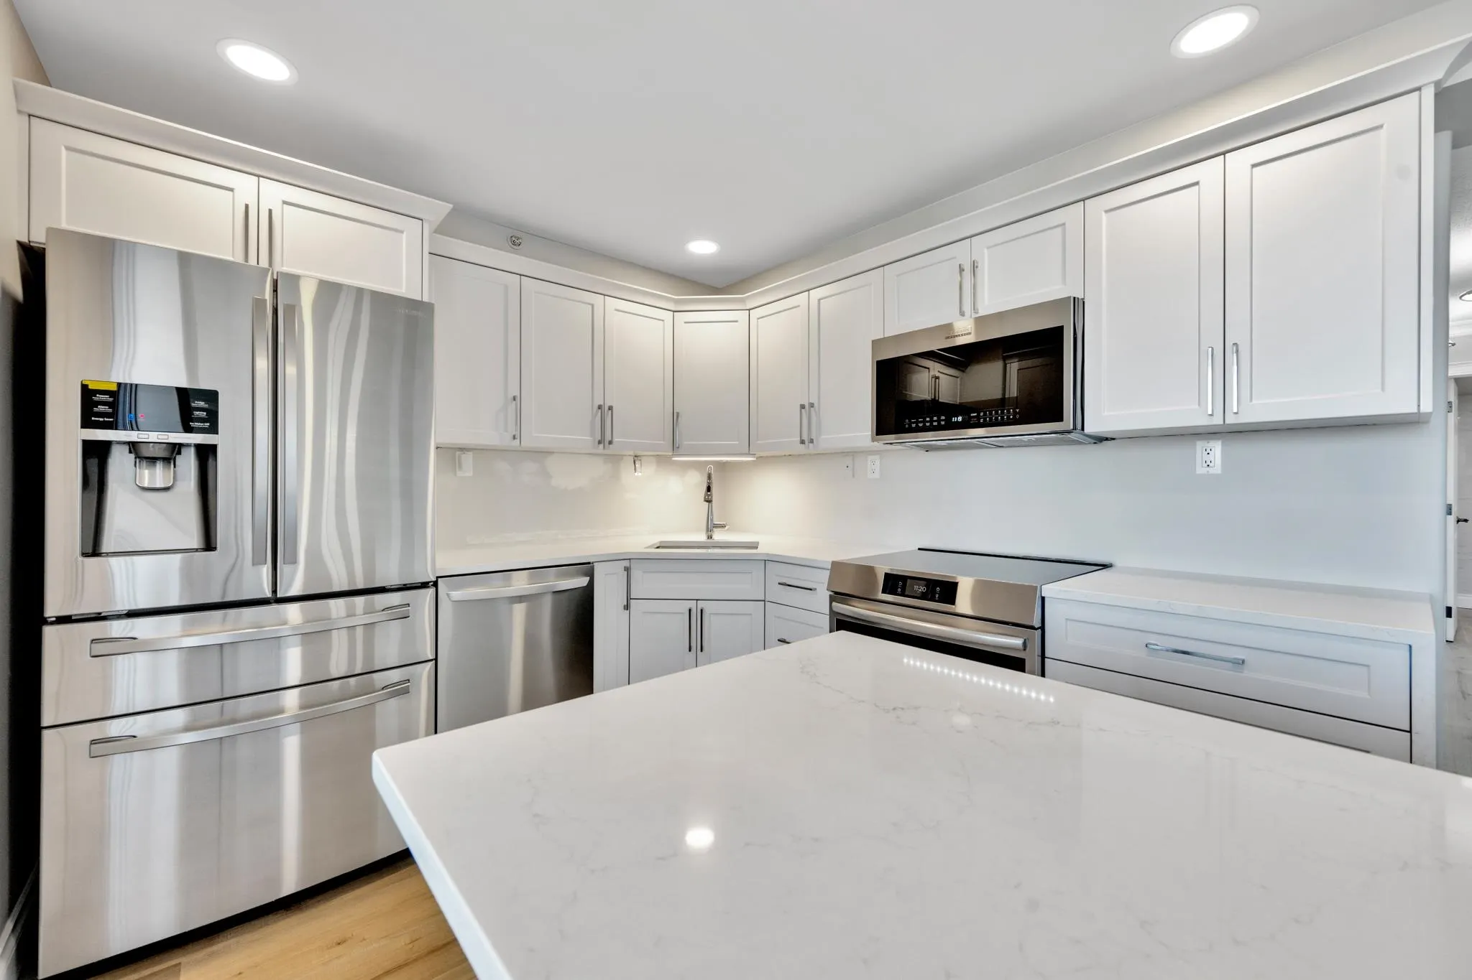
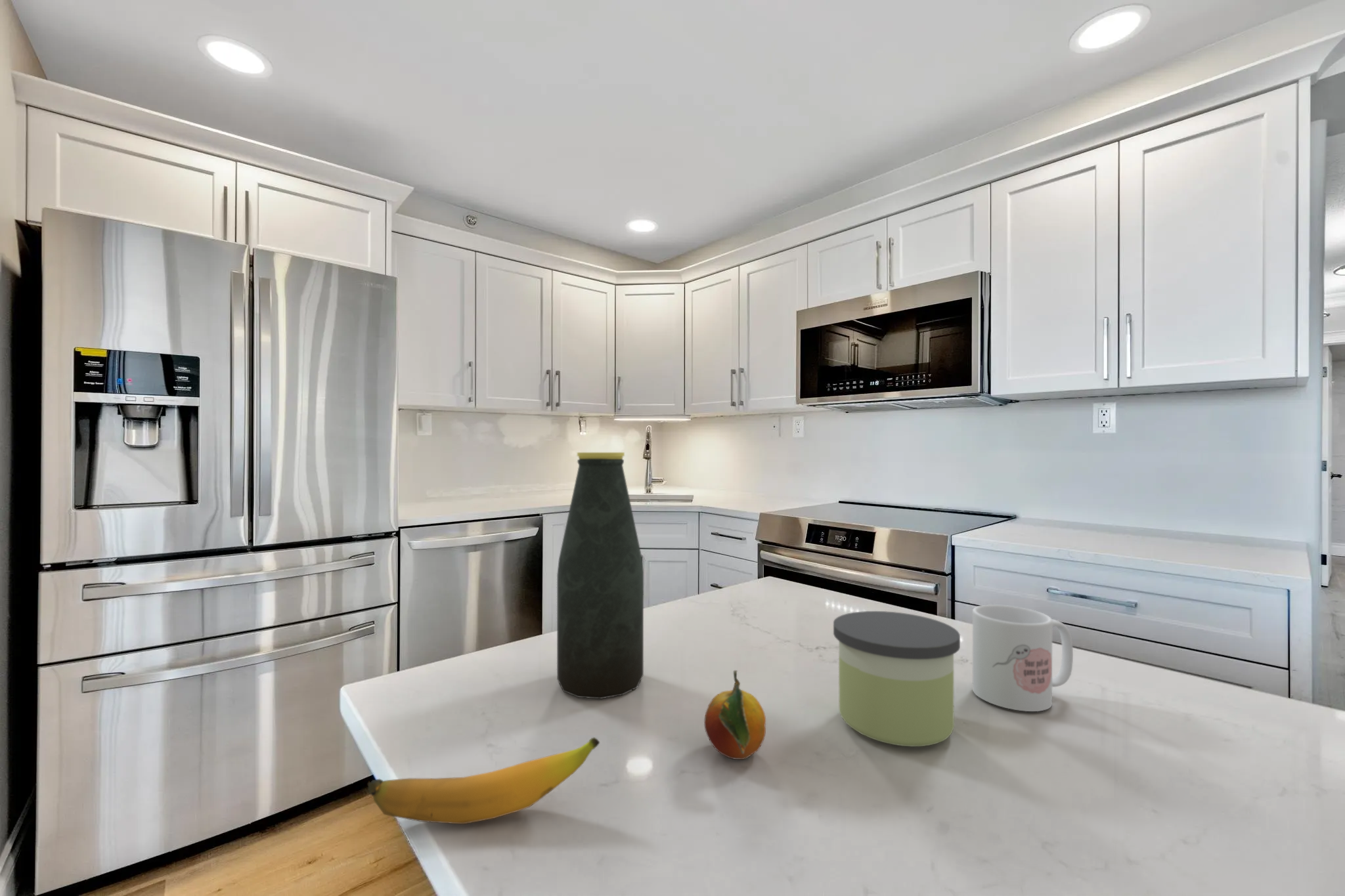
+ mug (1025, 654)
+ banana (486, 780)
+ fruit (736, 719)
+ candle (894, 675)
+ bottle (600, 566)
